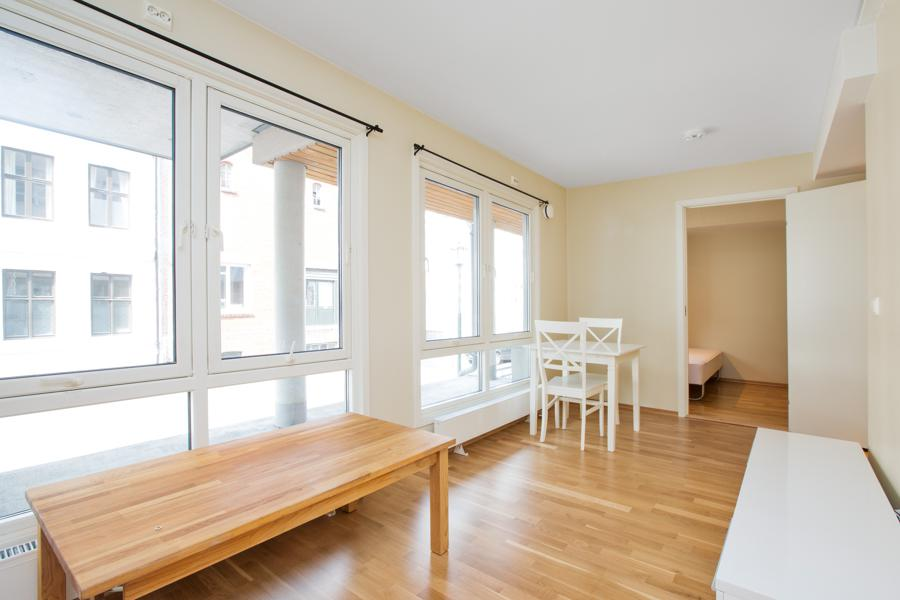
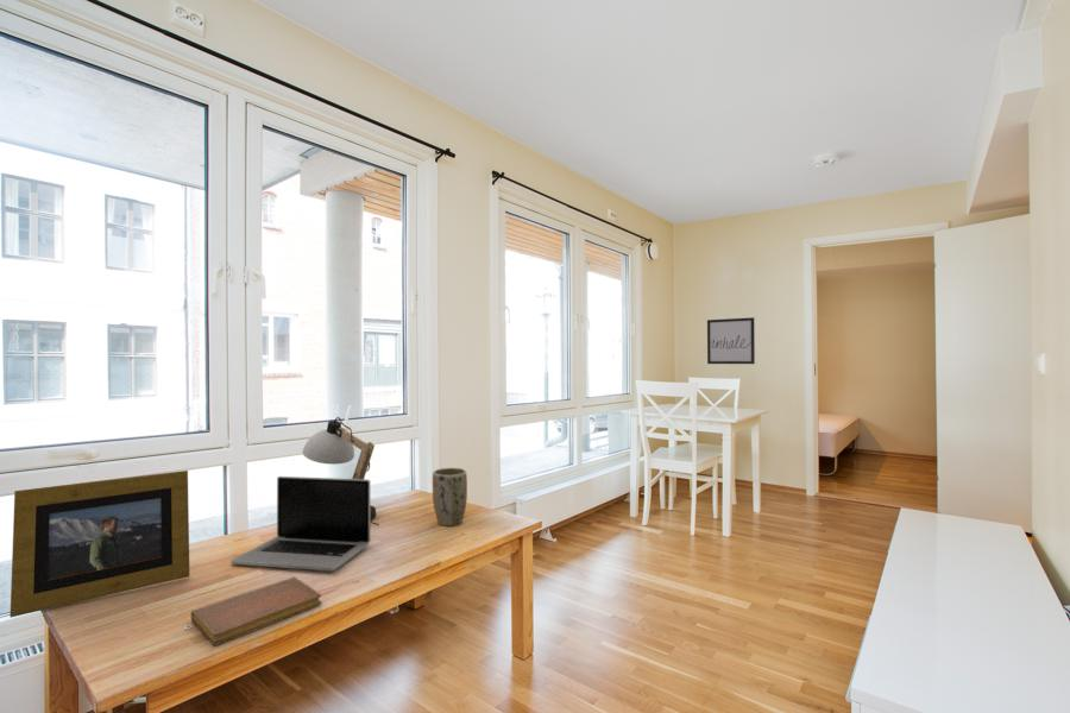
+ laptop (303, 520)
+ picture frame (108, 531)
+ wall art (730, 341)
+ plant pot (449, 496)
+ desk lamp (344, 462)
+ notebook (258, 606)
